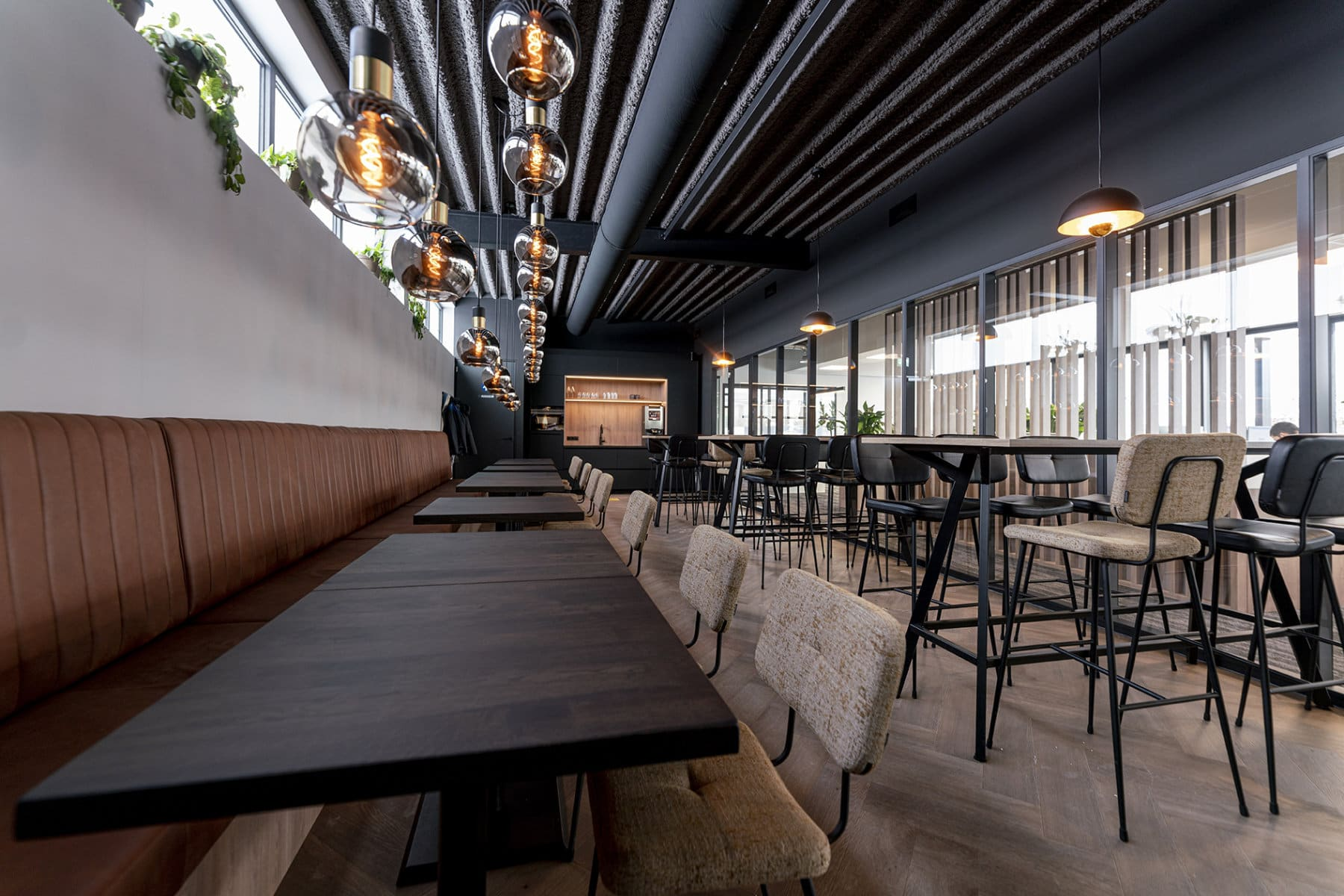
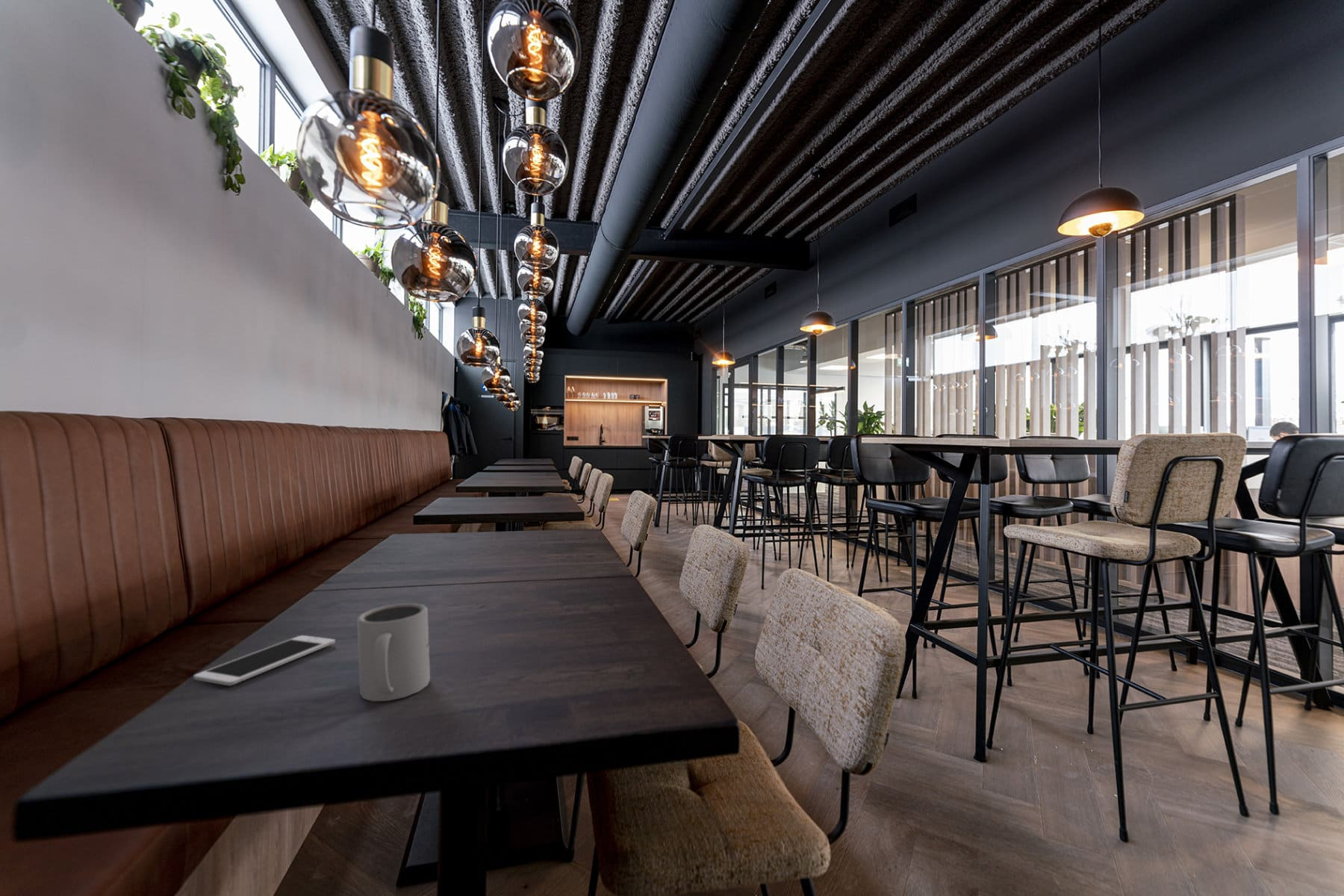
+ cell phone (270, 658)
+ mug (391, 654)
